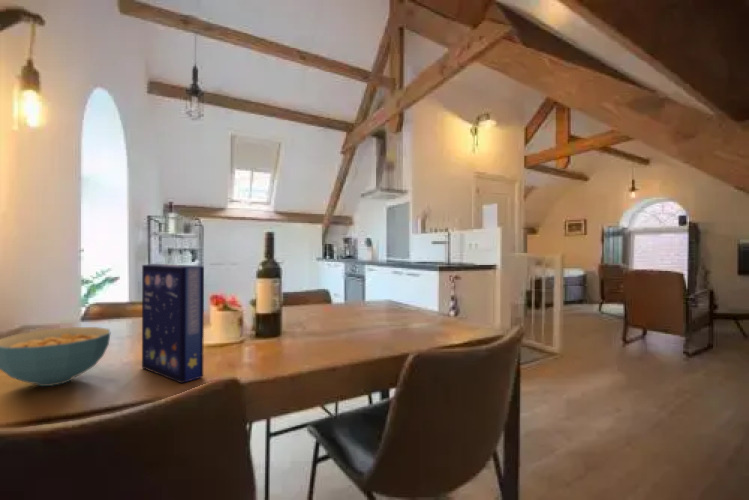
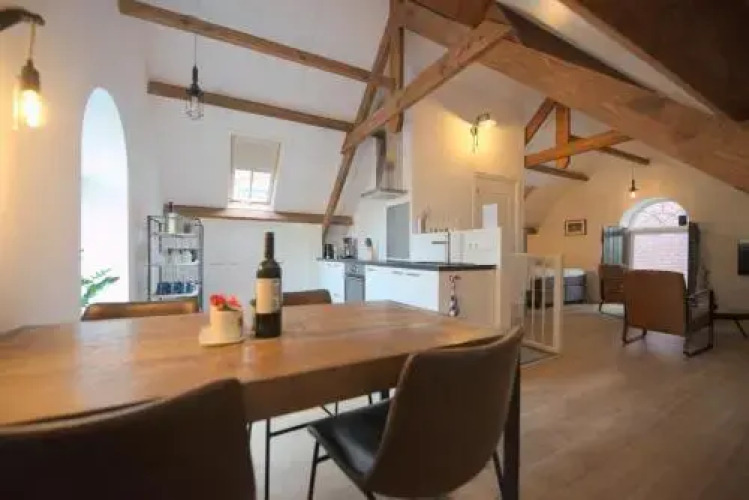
- cereal box (171, 318)
- cereal bowl (55, 358)
